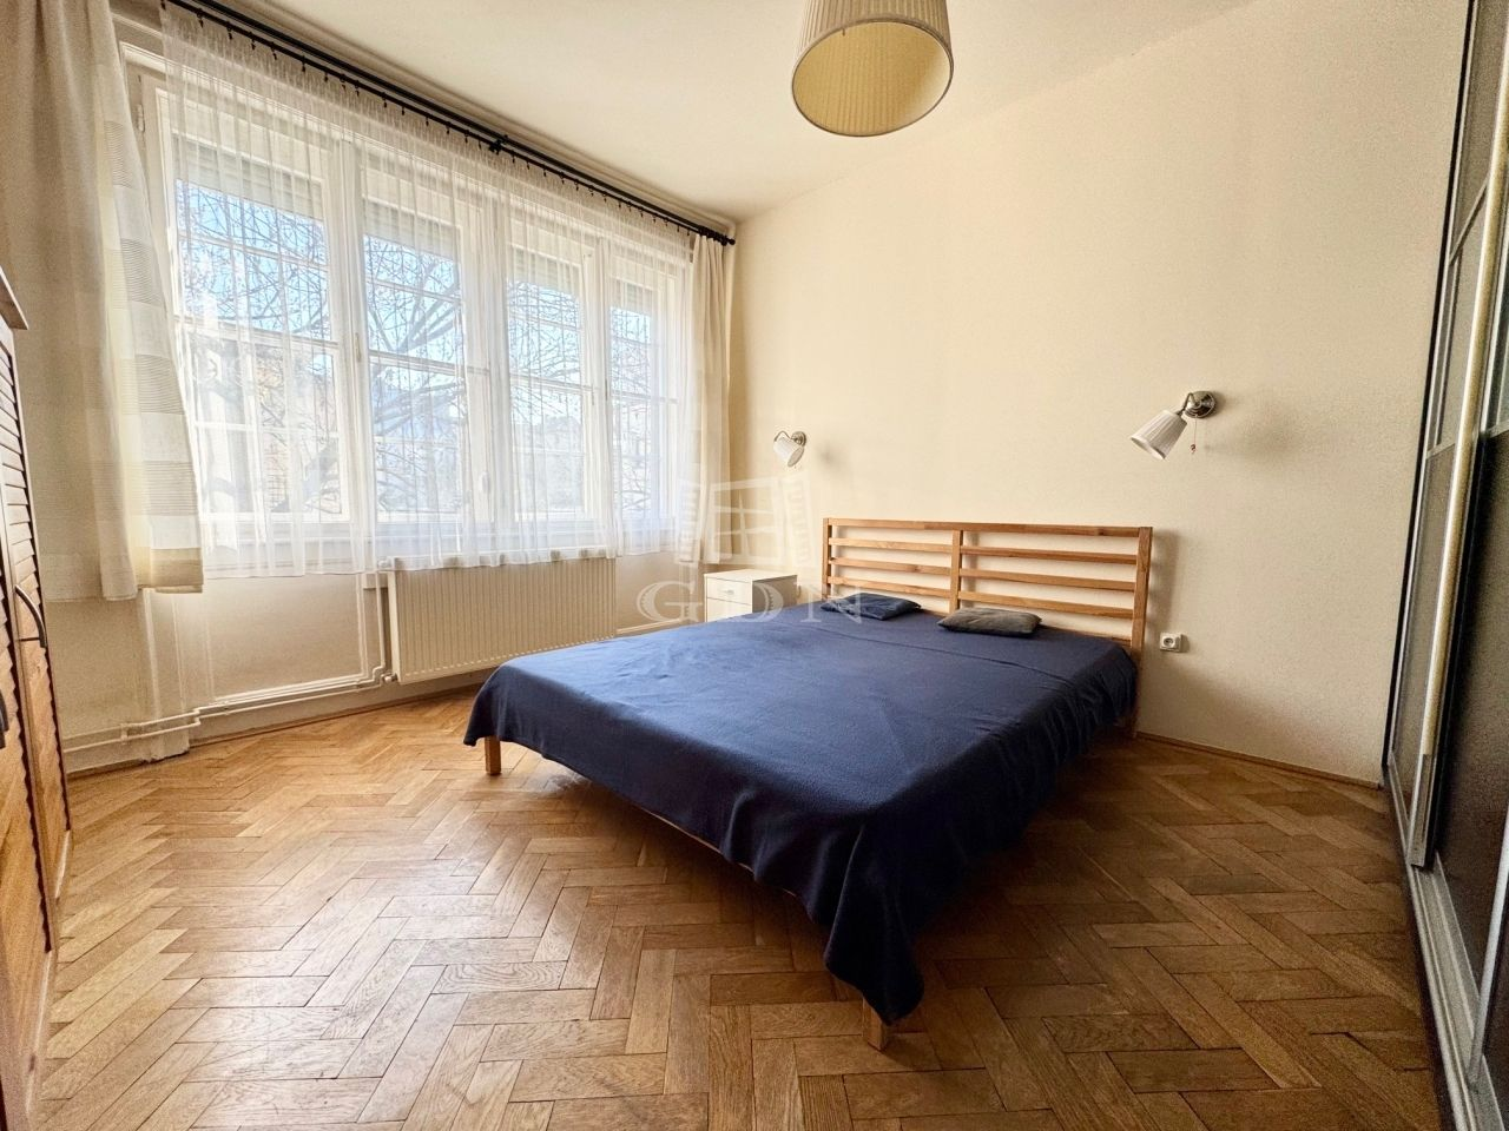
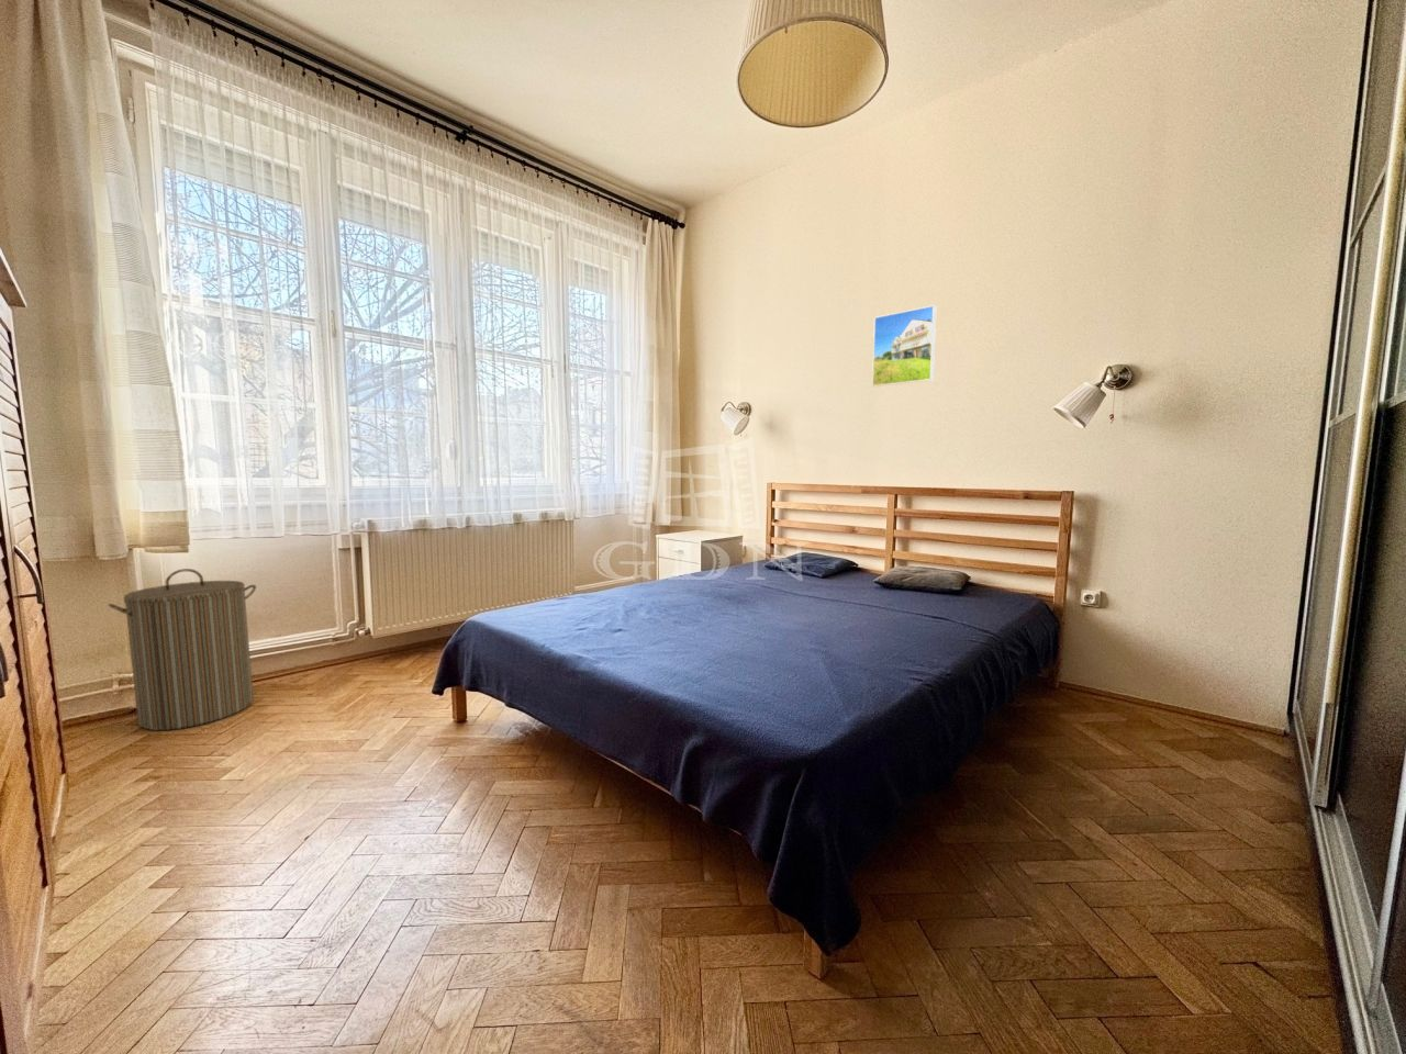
+ laundry hamper (193, 640)
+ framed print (903, 347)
